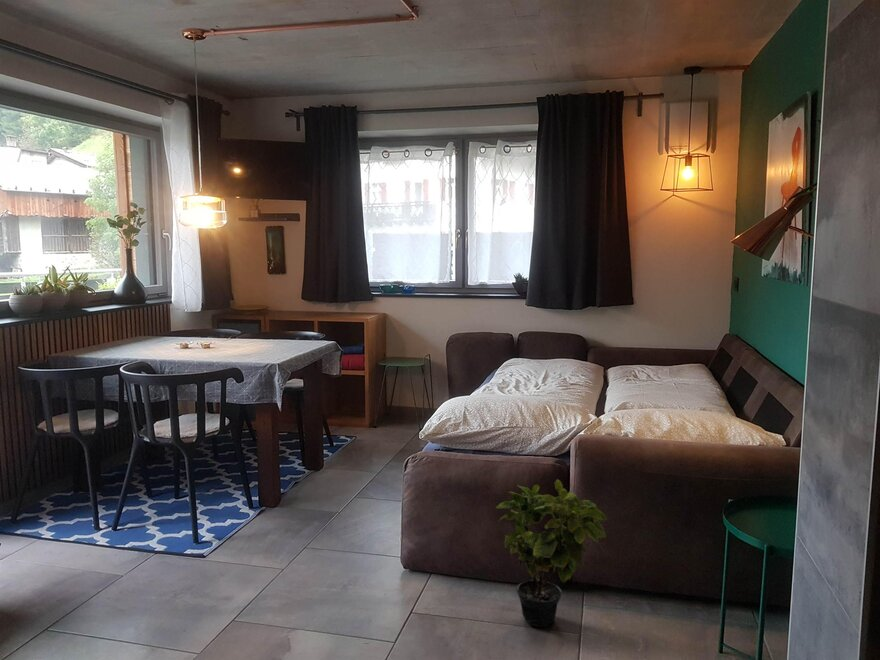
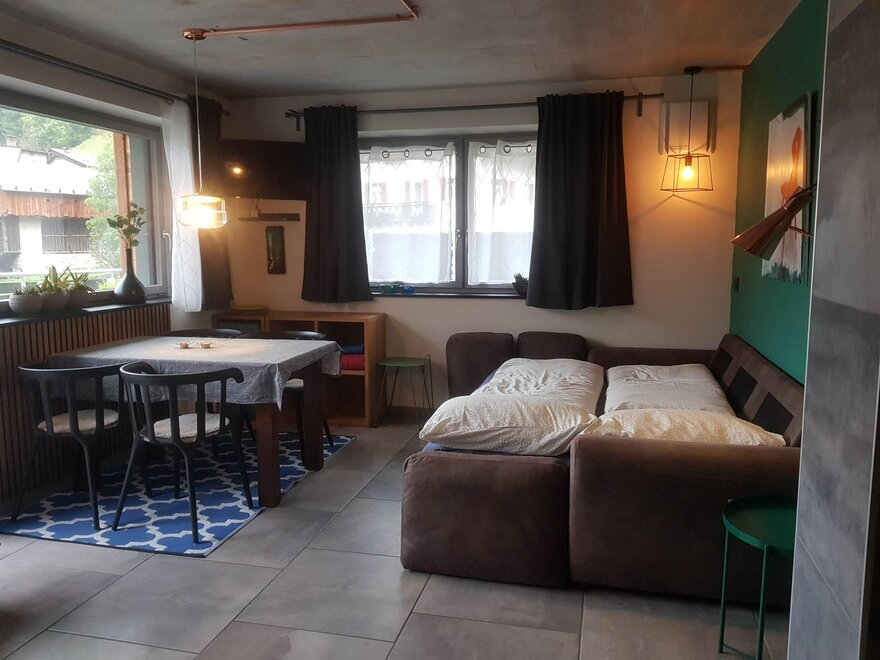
- potted plant (548, 552)
